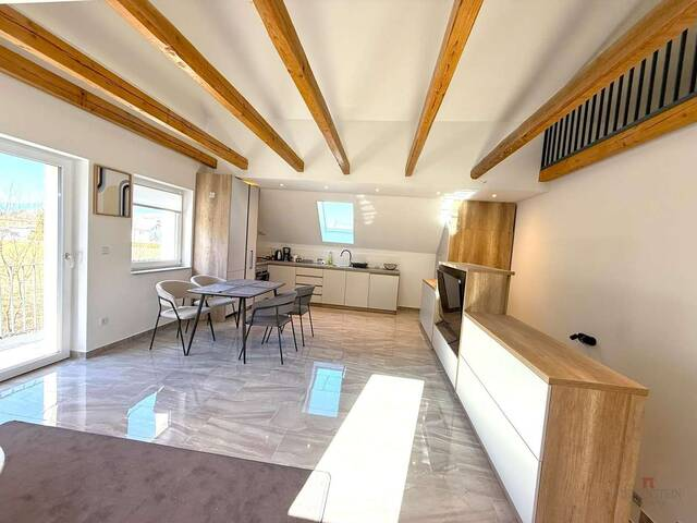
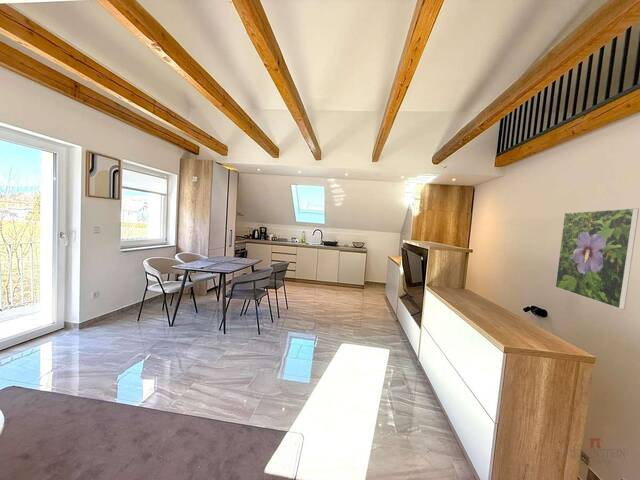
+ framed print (590, 254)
